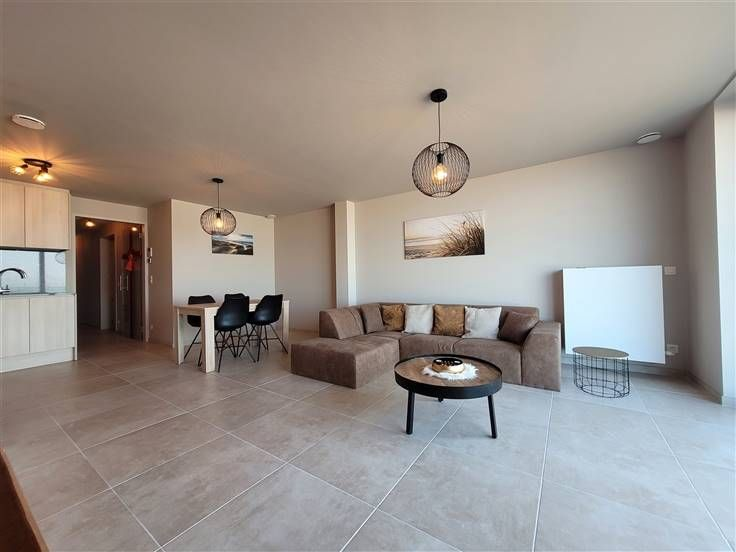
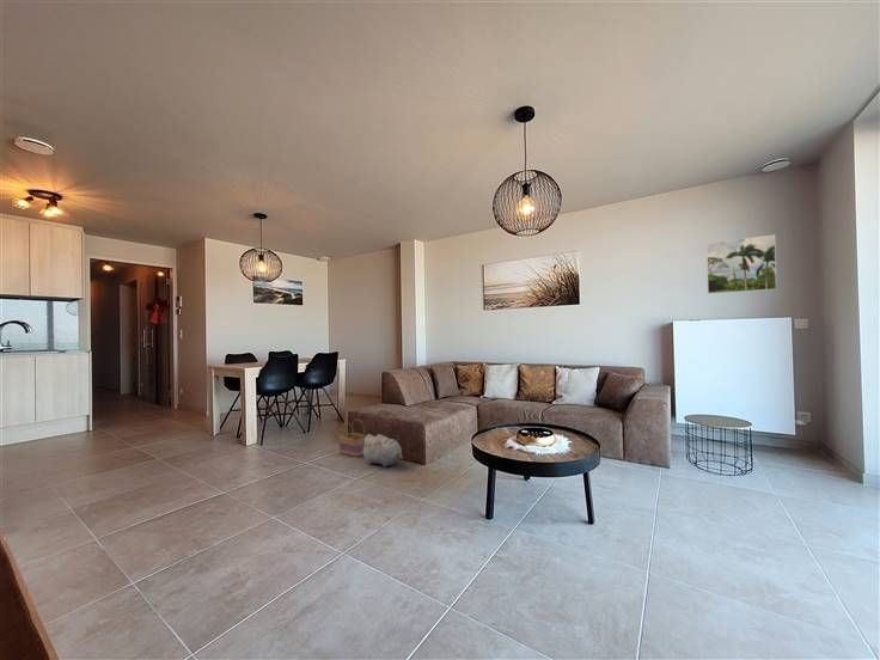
+ plush toy (385, 448)
+ basket (353, 436)
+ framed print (739, 265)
